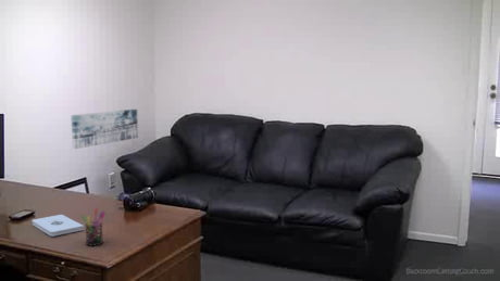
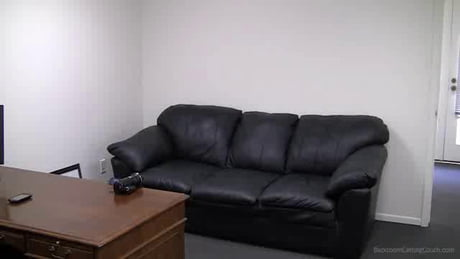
- wall art (107, 127)
- pen holder (92, 226)
- notepad (57, 225)
